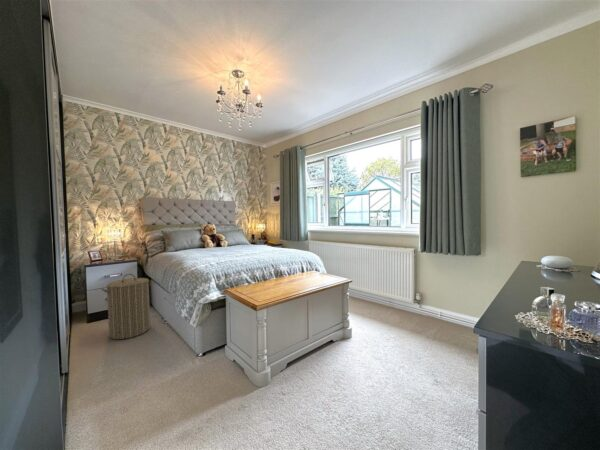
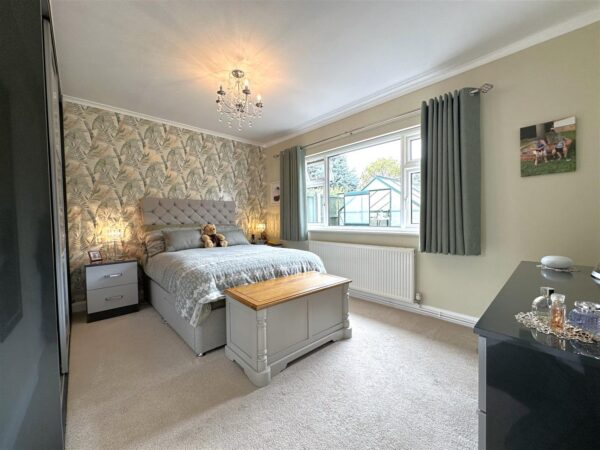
- laundry hamper (129, 302)
